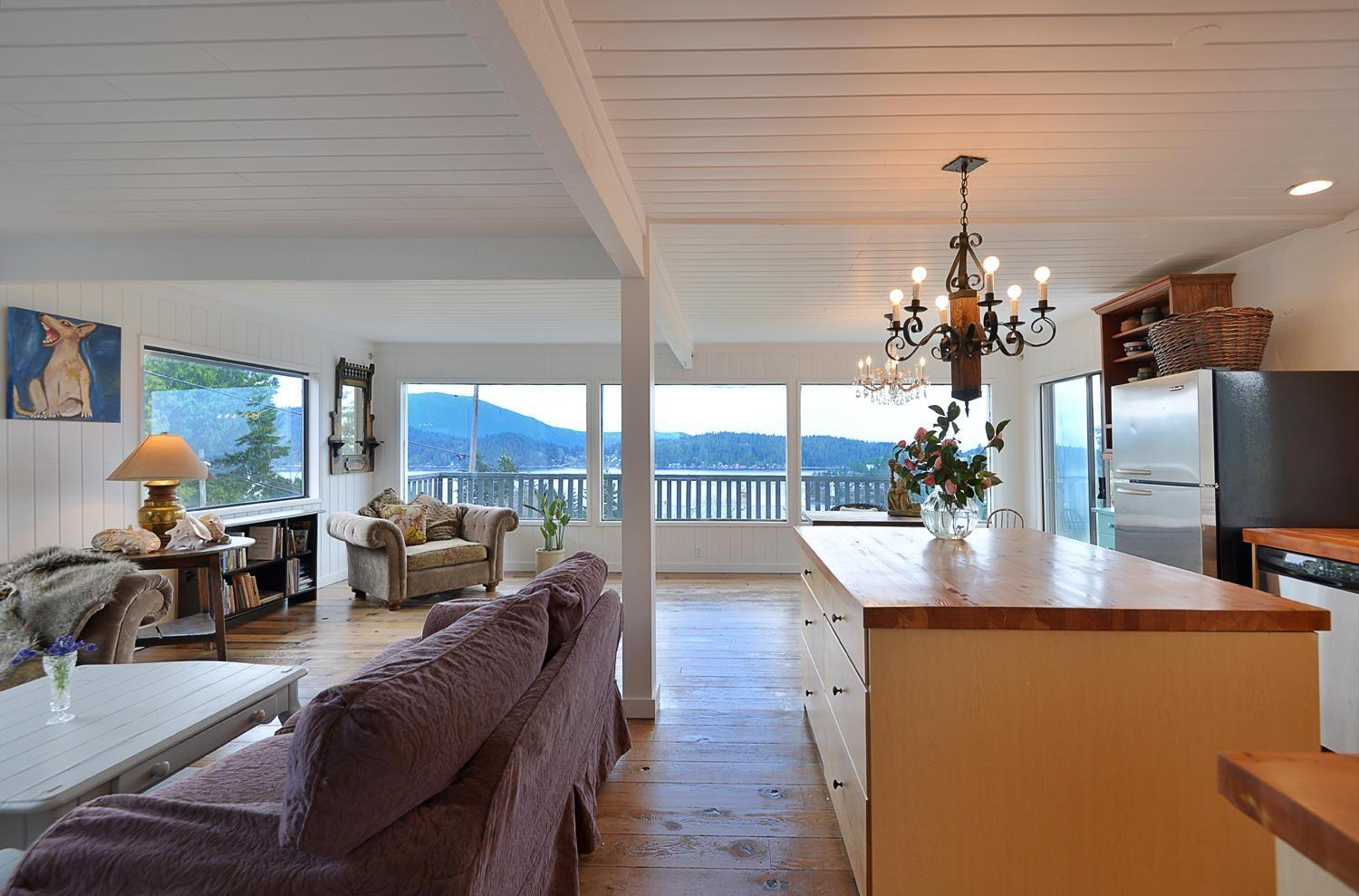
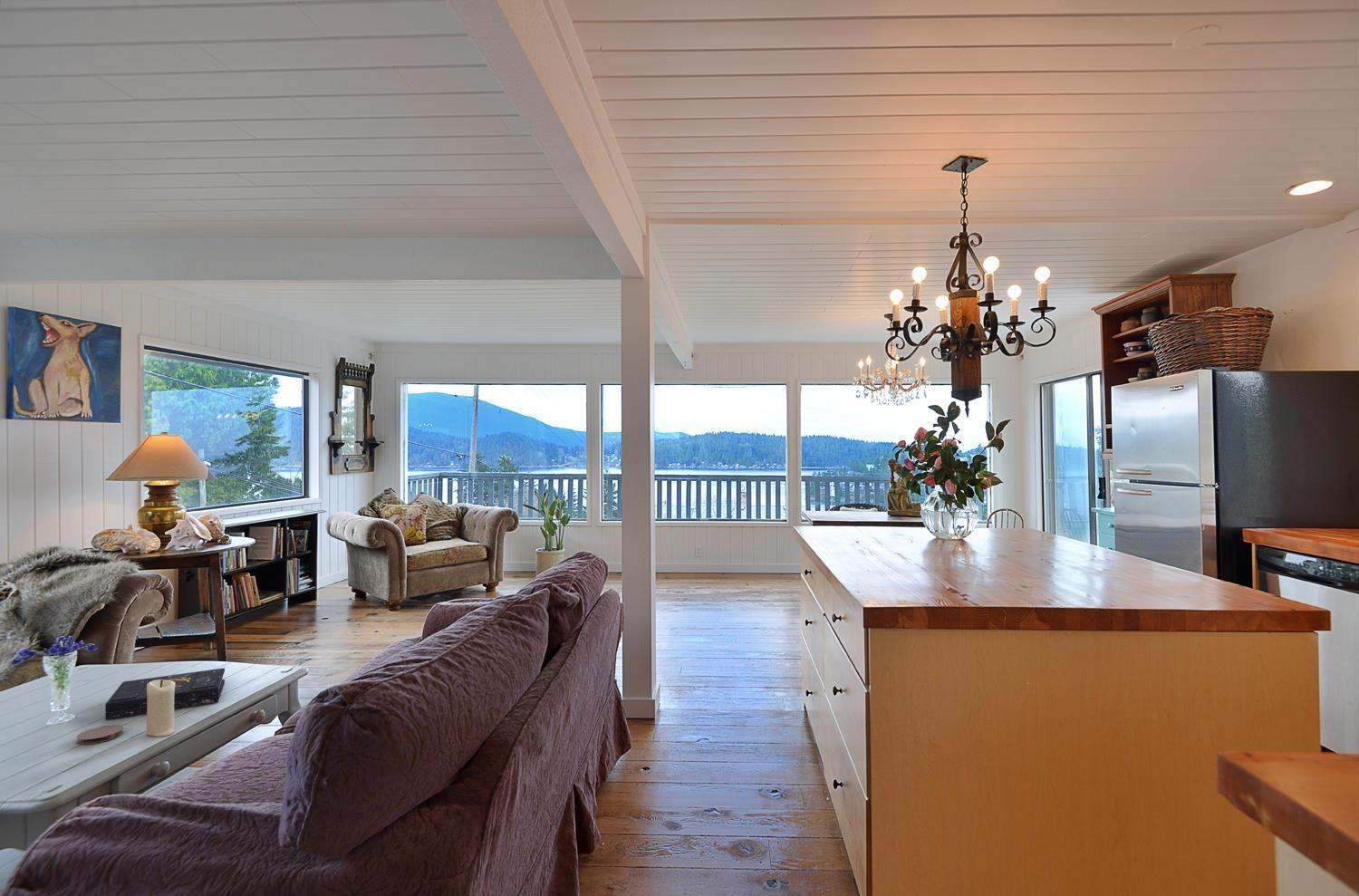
+ book (174, 693)
+ coaster (100, 734)
+ candle (161, 705)
